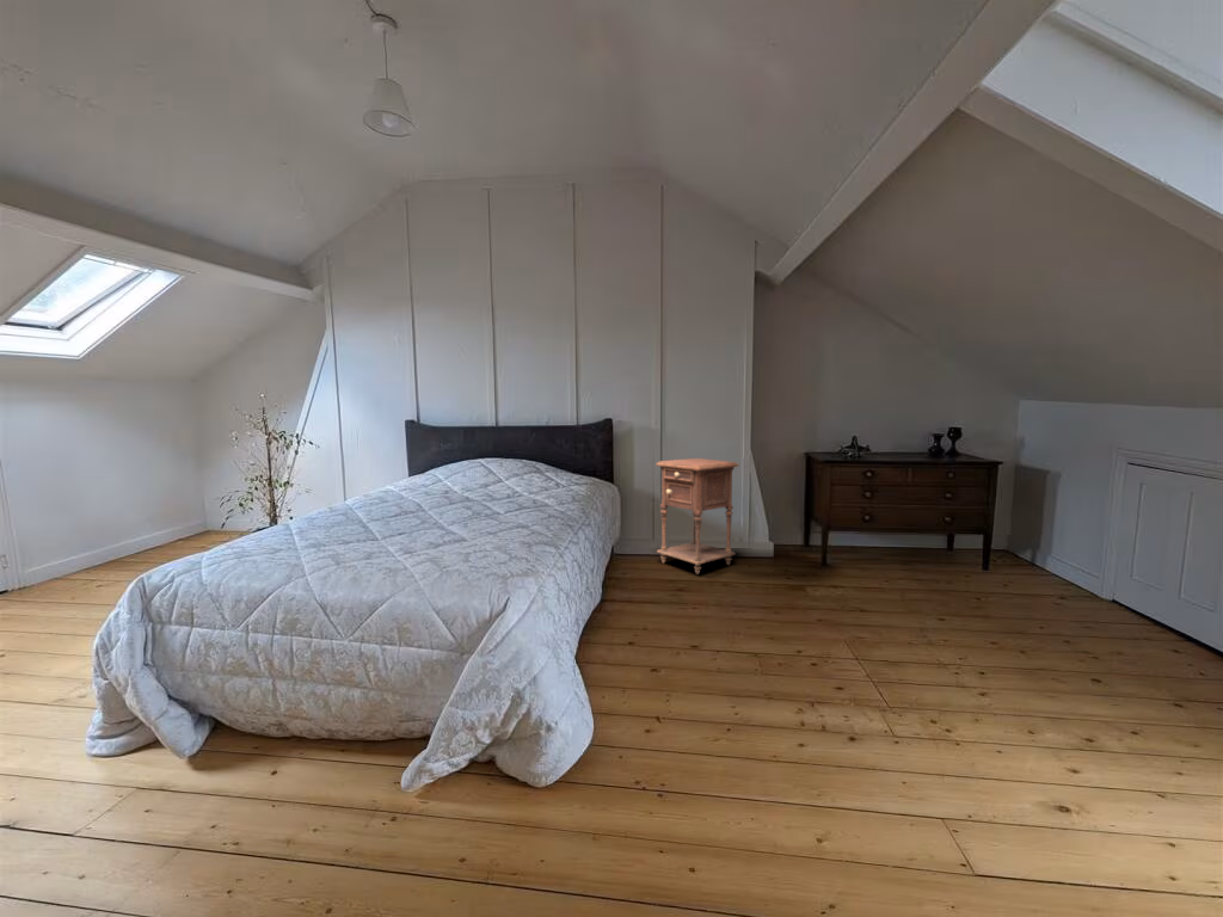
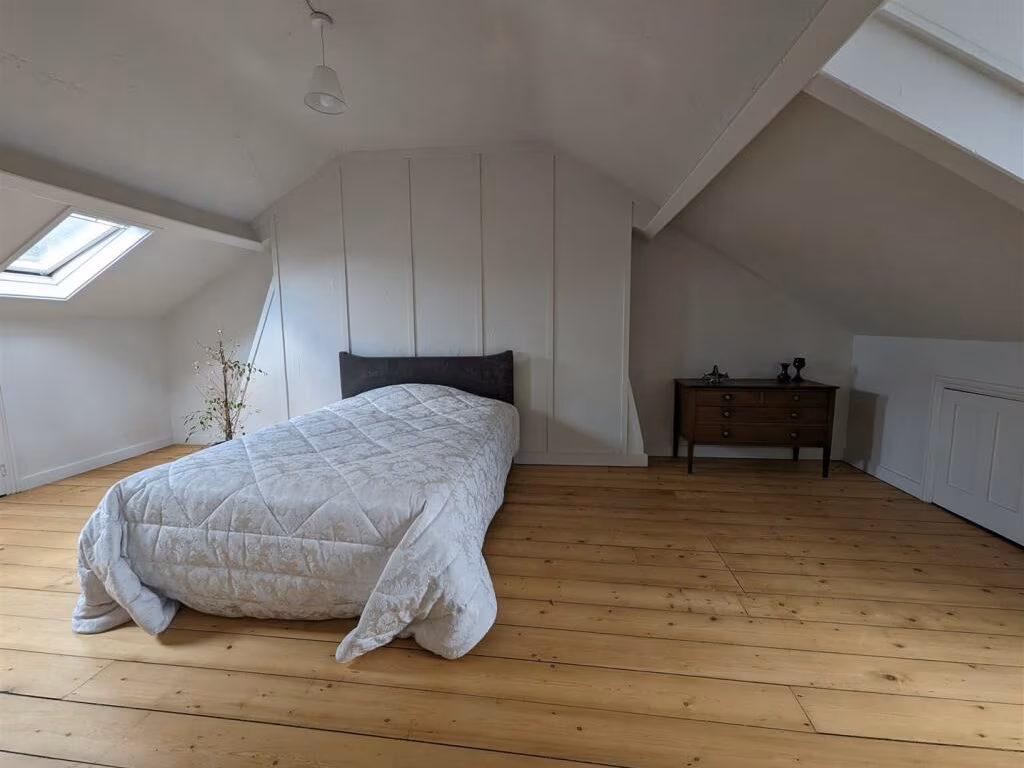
- nightstand (696, 512)
